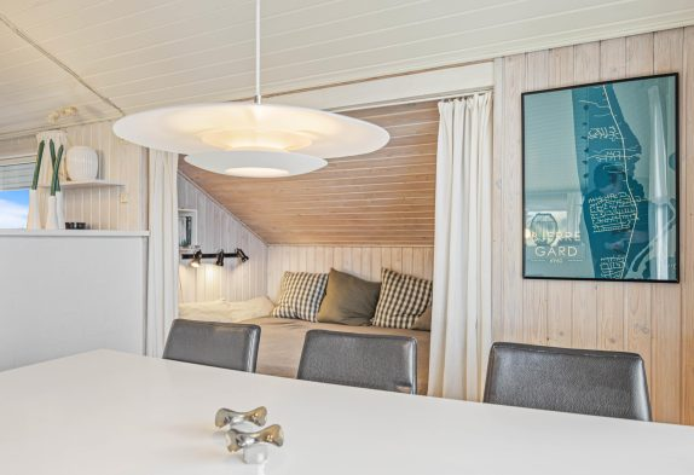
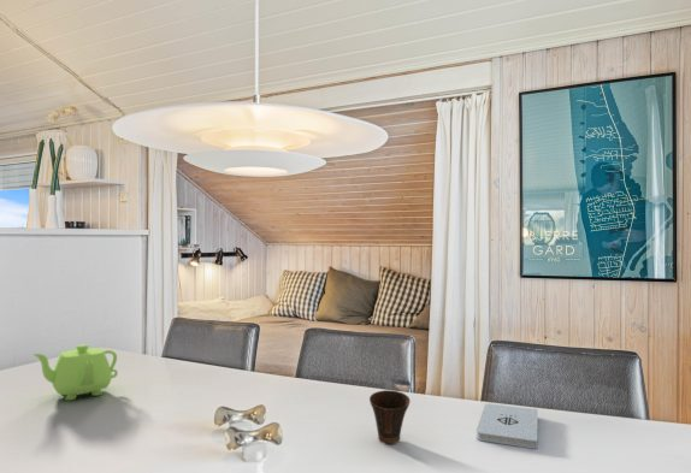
+ teapot (76, 369)
+ cup (389, 419)
+ notepad (508, 424)
